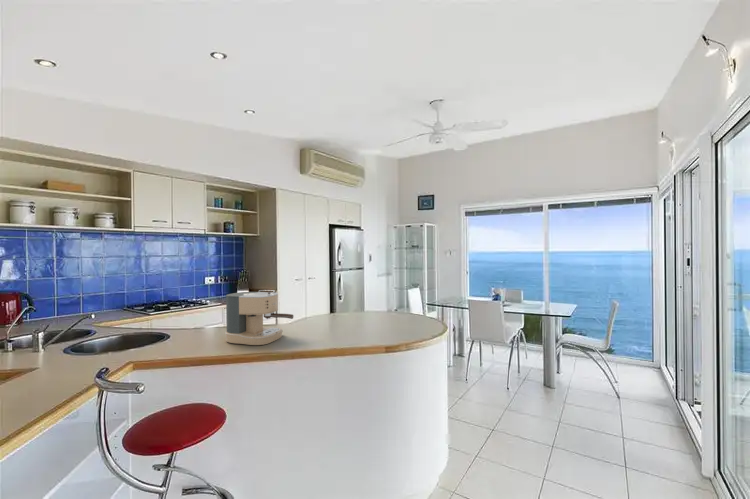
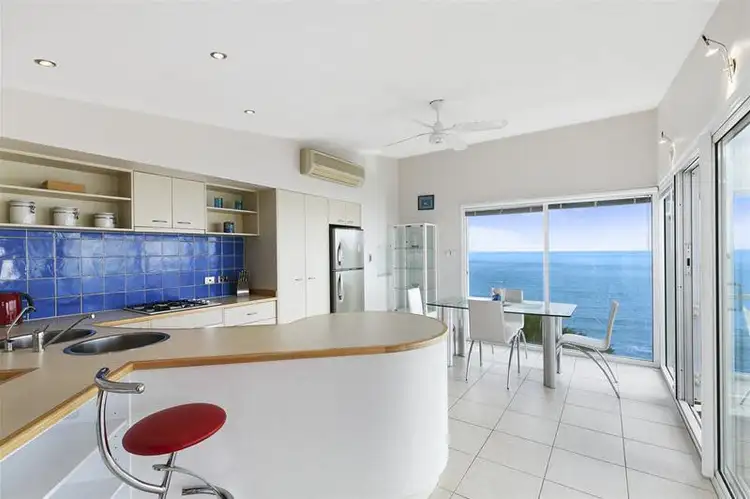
- coffee maker (260, 315)
